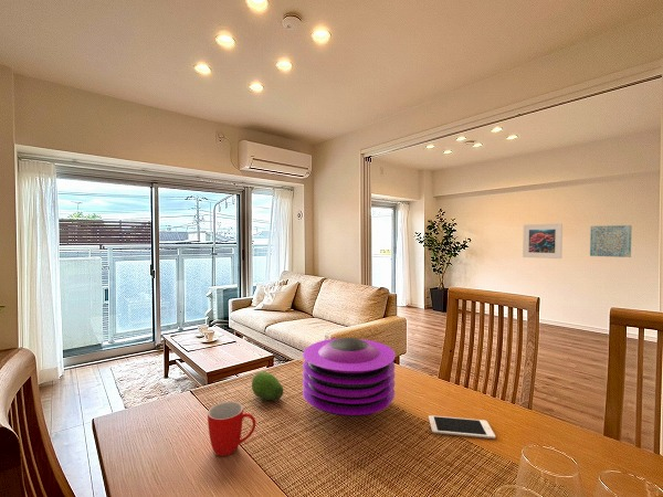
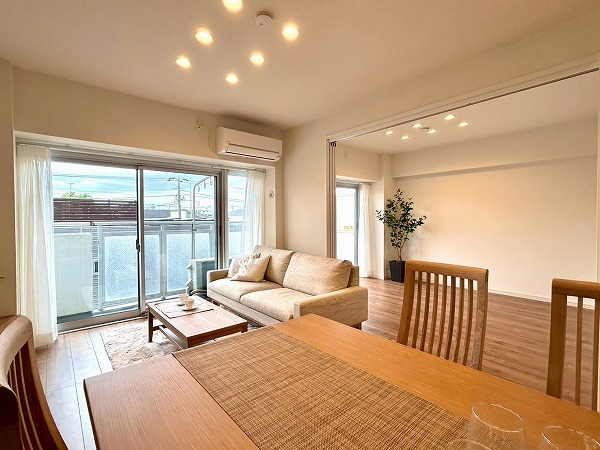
- cell phone (460, 426)
- plate (348, 373)
- mug (232, 430)
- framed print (541, 241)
- fruit (267, 385)
- wall art (610, 241)
